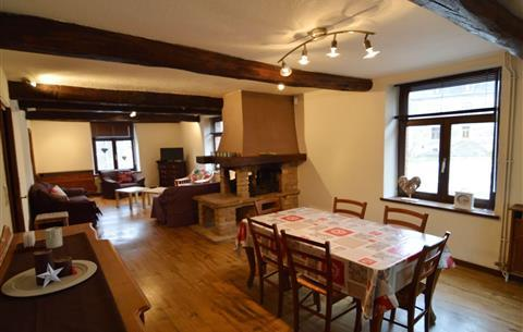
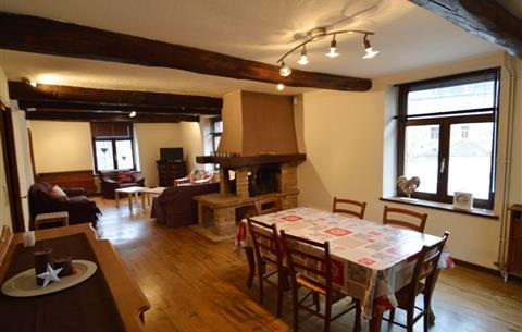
- candle (53, 236)
